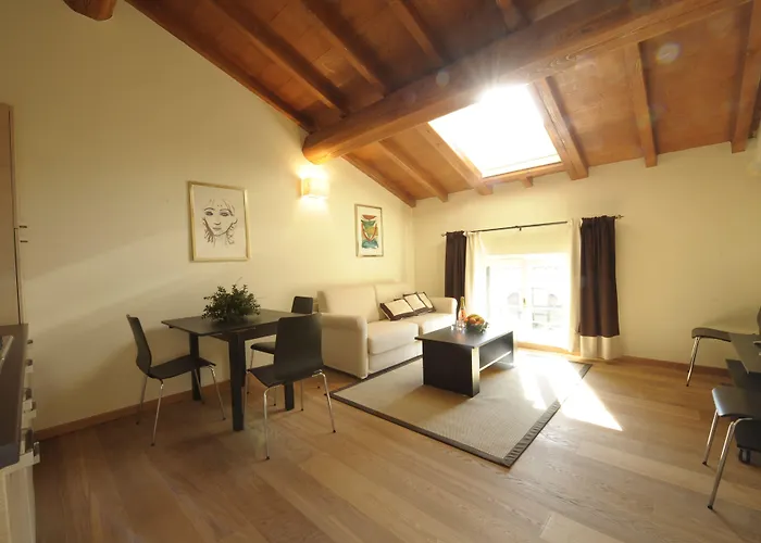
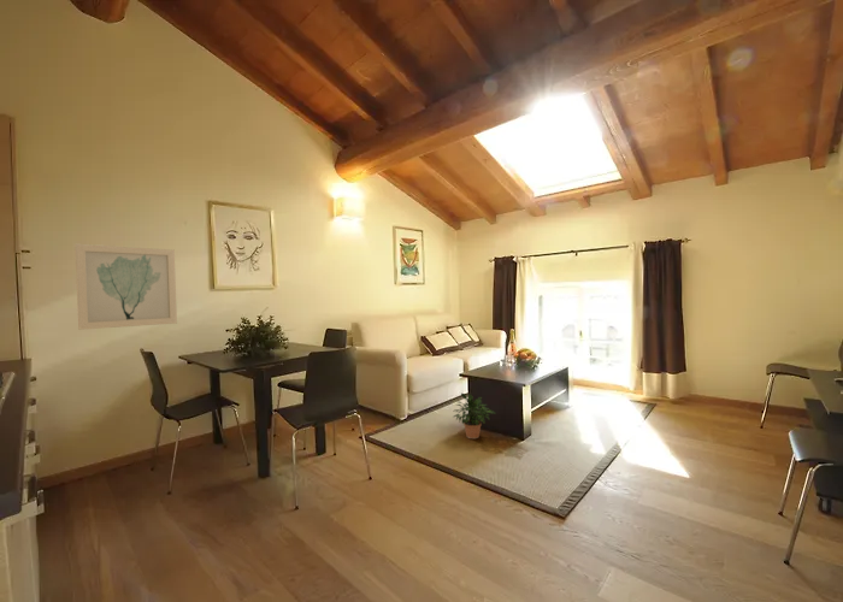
+ potted plant (474, 415)
+ wall art (129, 287)
